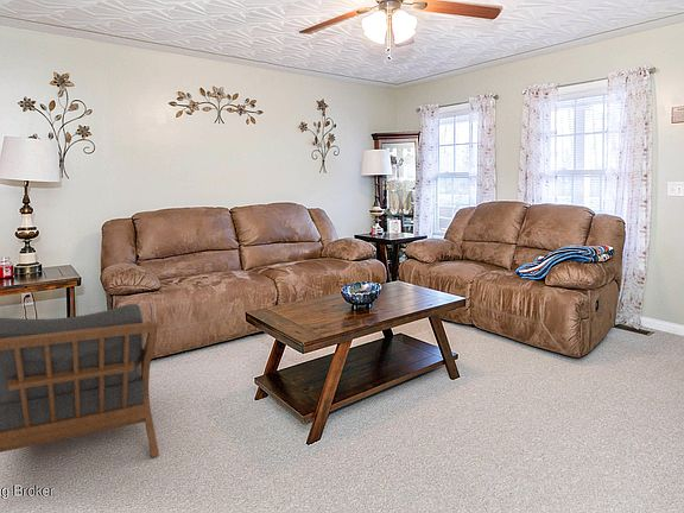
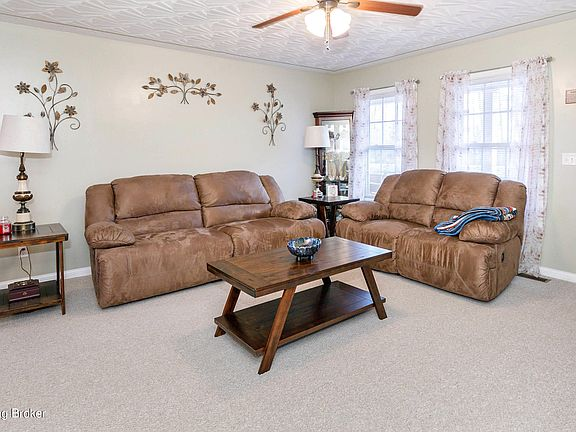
- armchair (71, 372)
